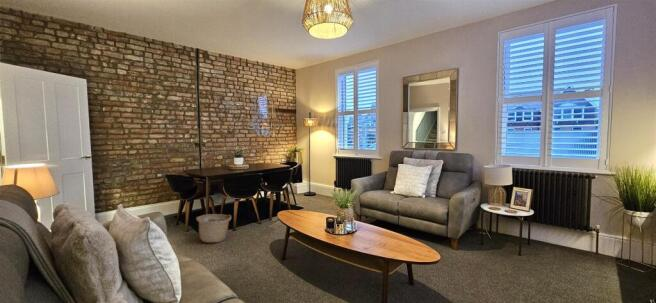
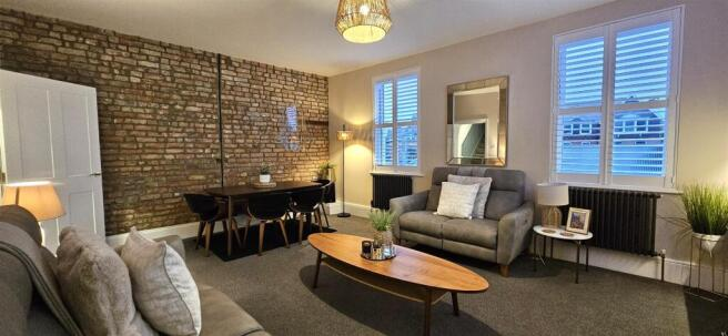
- basket (214, 226)
